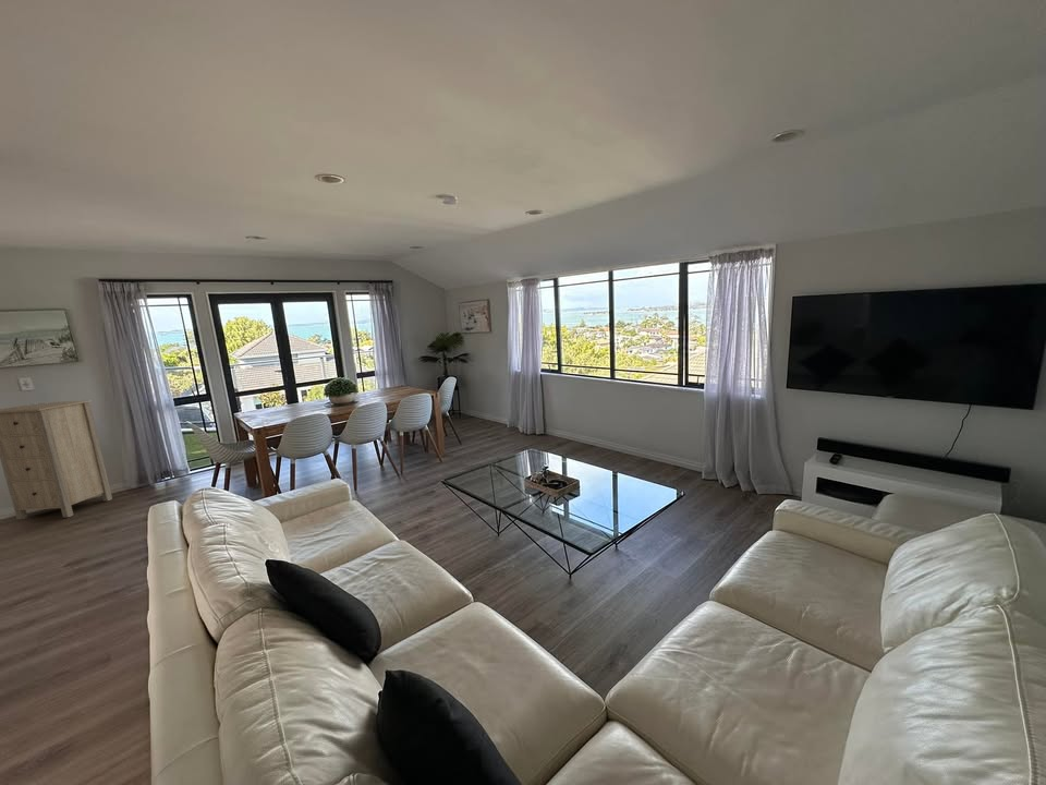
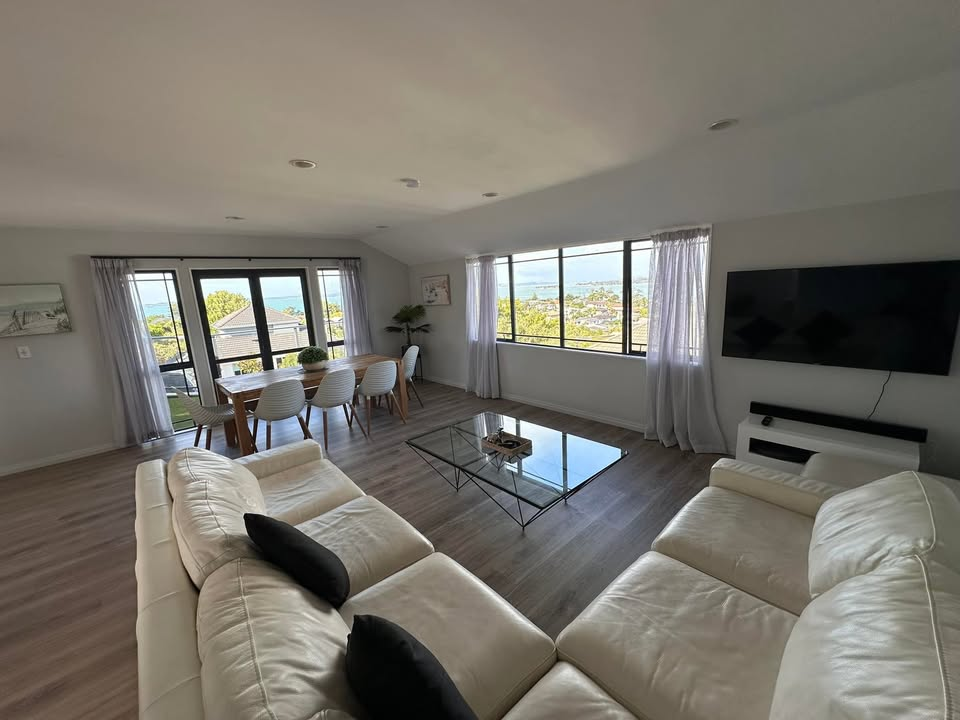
- storage cabinet (52, 458)
